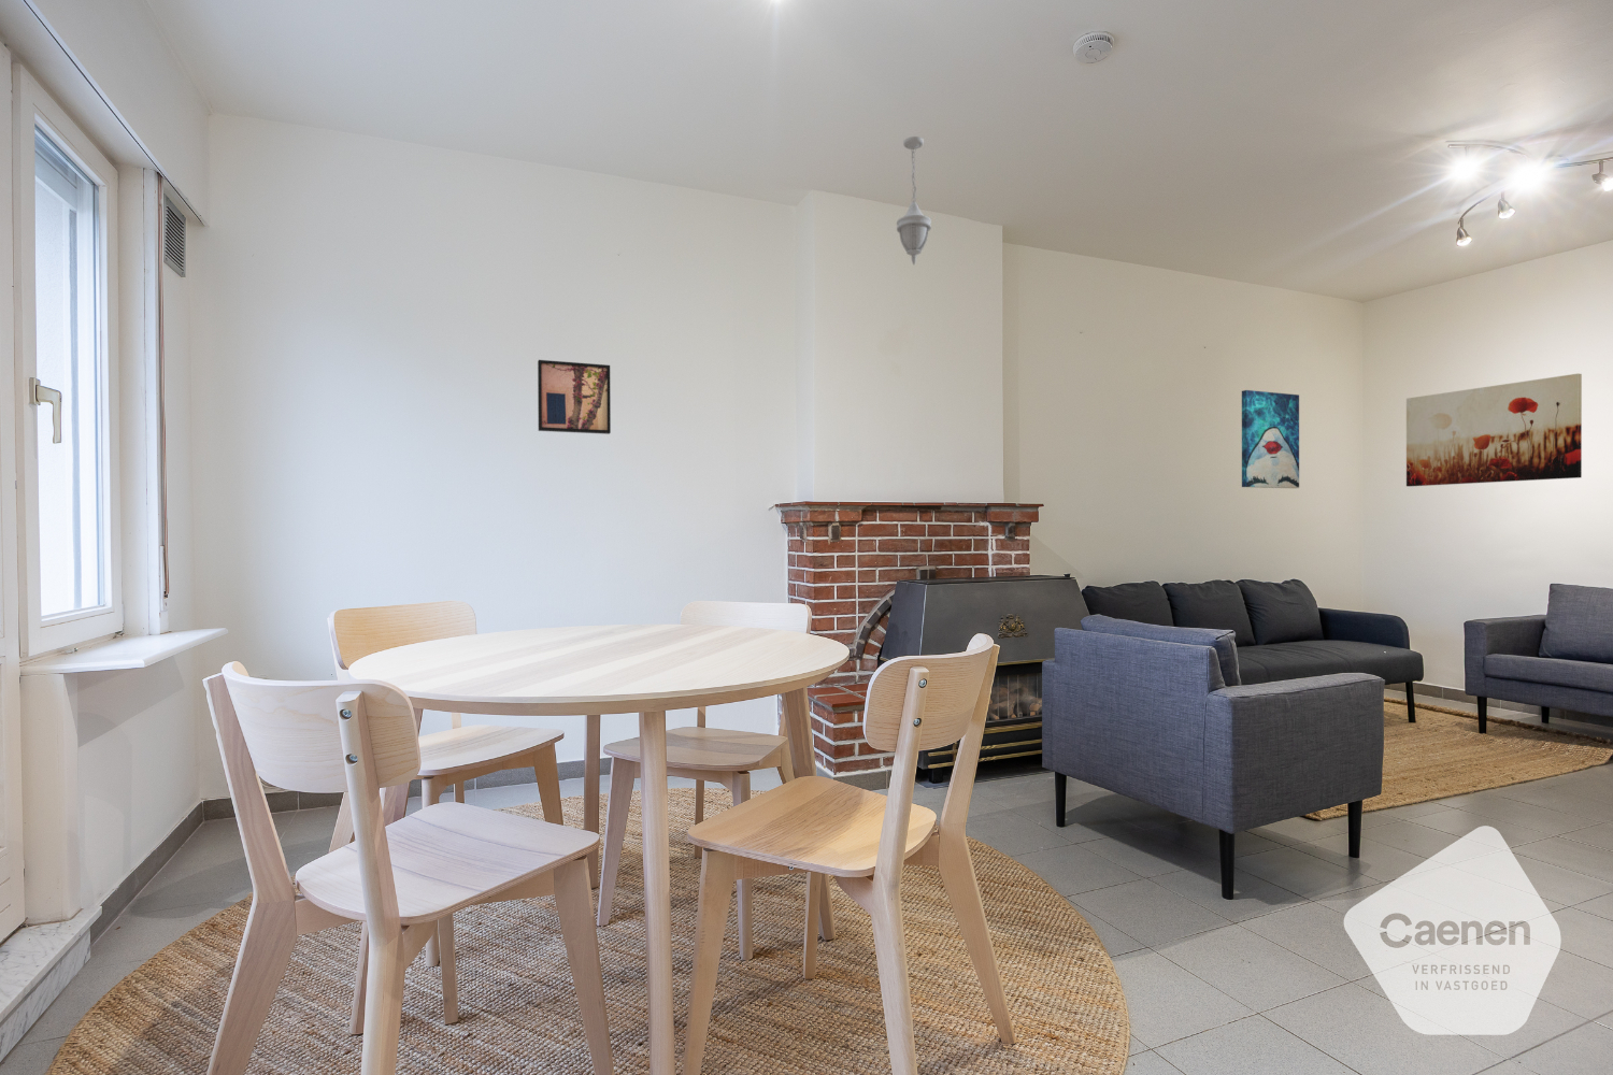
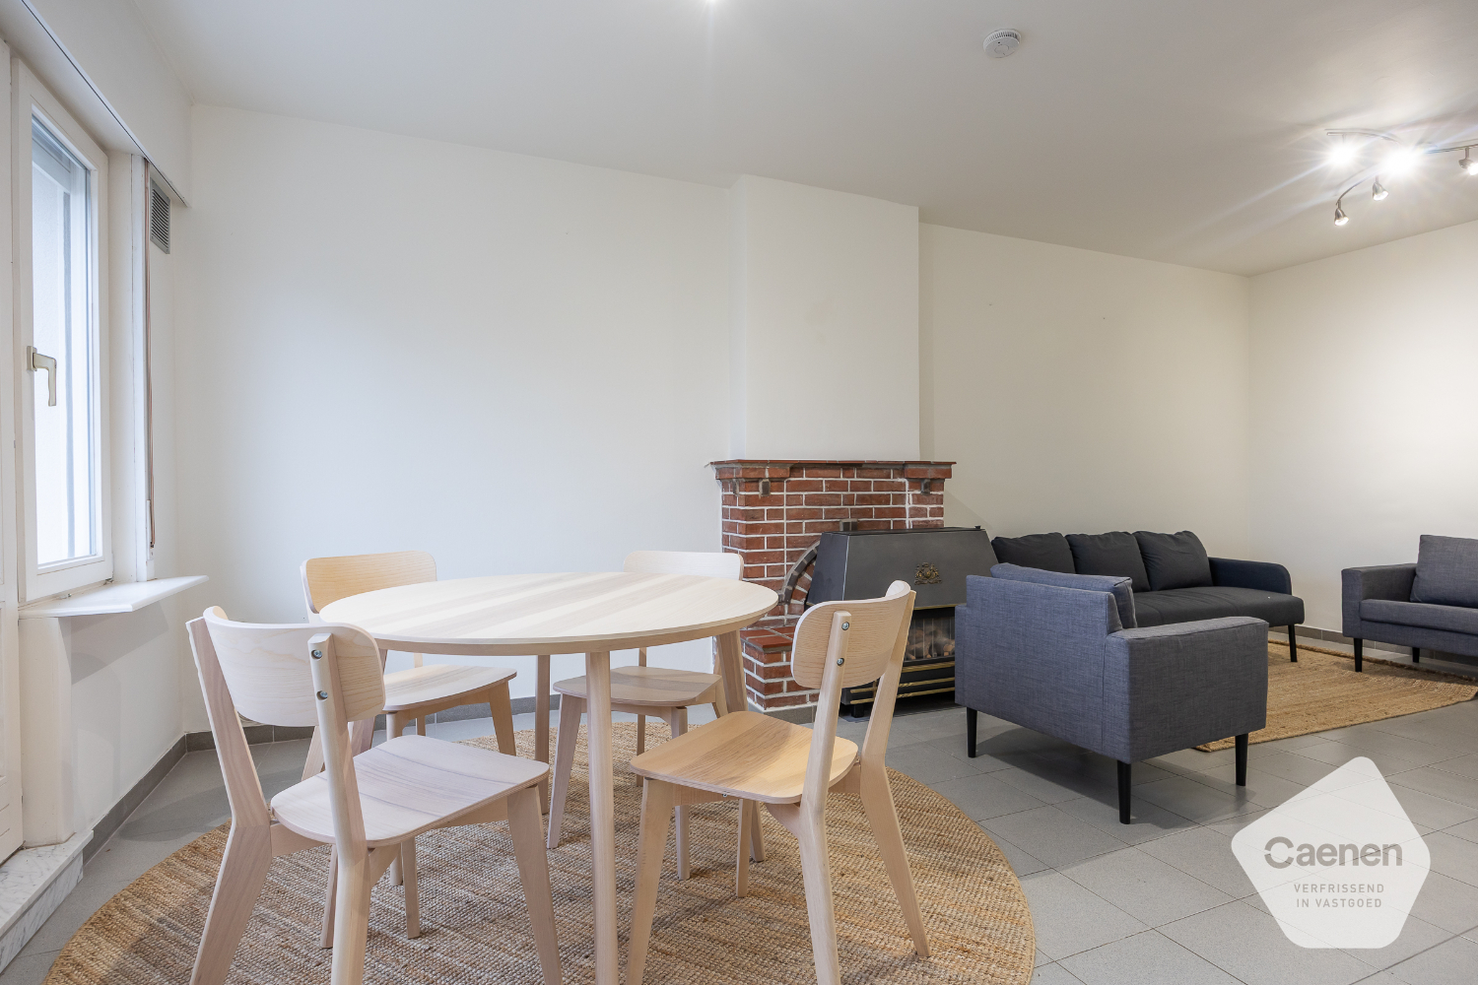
- wall art (574, 397)
- pendant light (913, 203)
- wall art (1486, 434)
- wall art (1270, 439)
